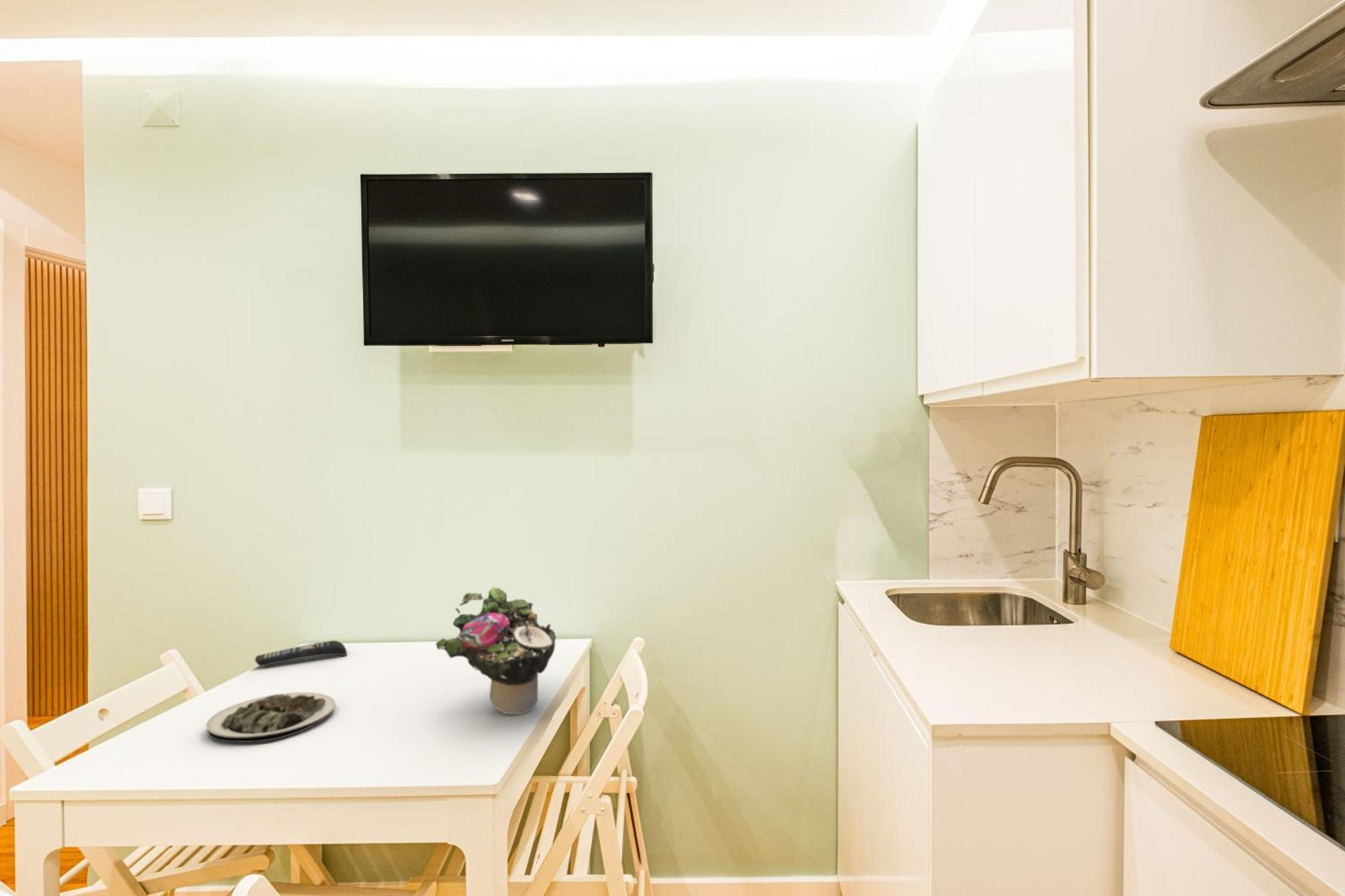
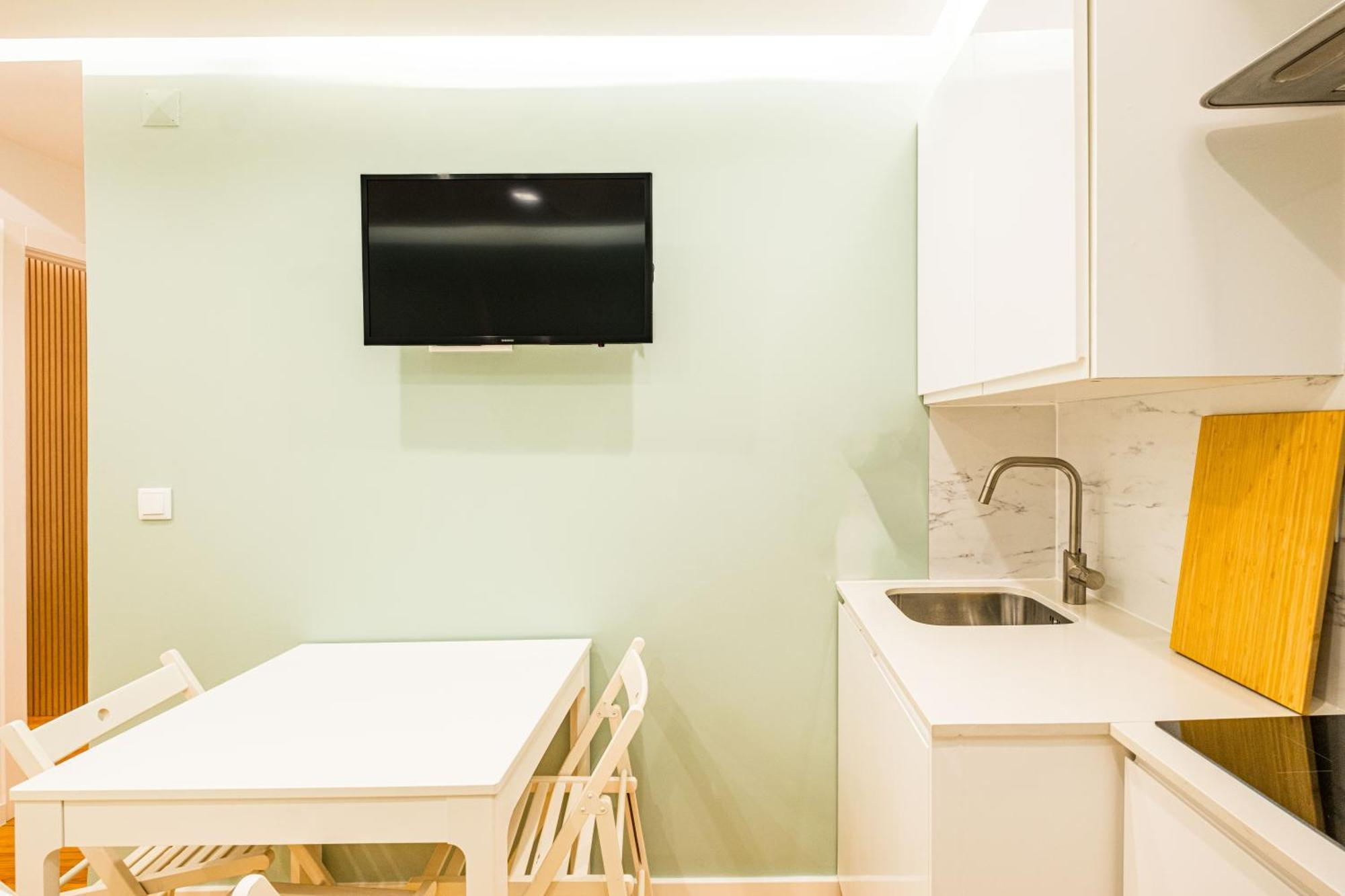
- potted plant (506, 652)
- remote control (302, 653)
- plate (273, 712)
